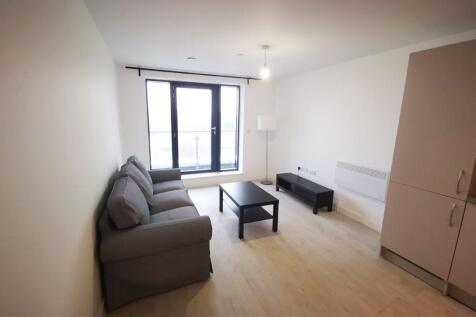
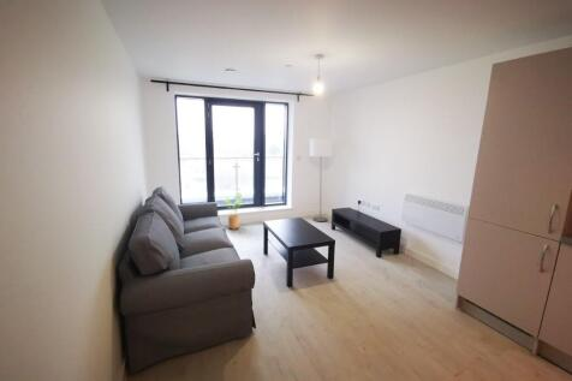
+ house plant (234, 210)
